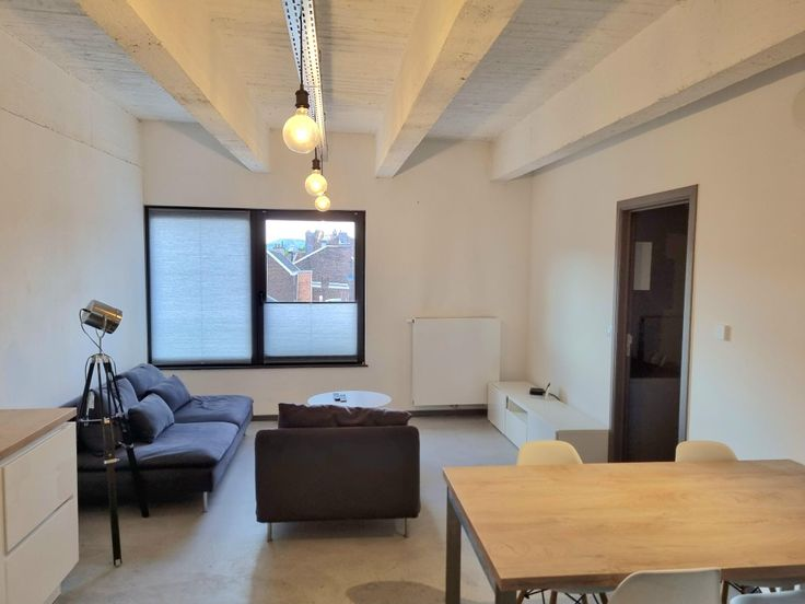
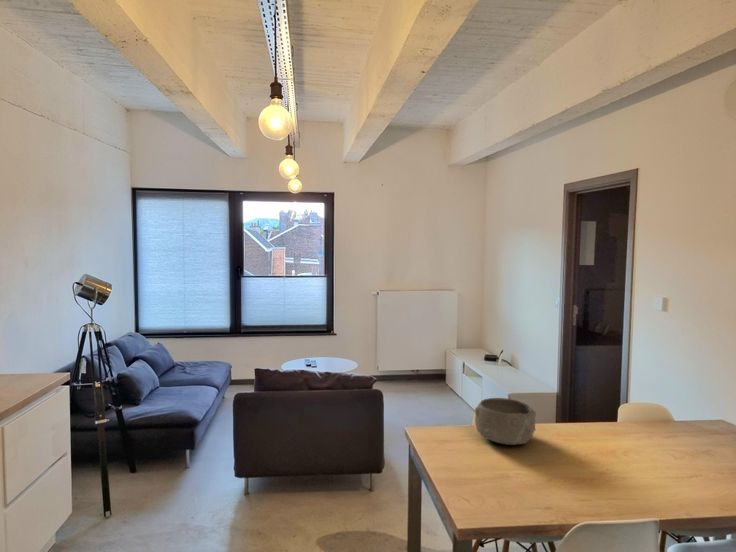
+ bowl (504, 421)
